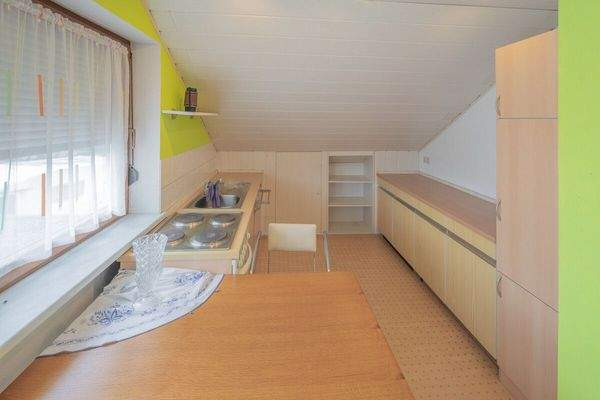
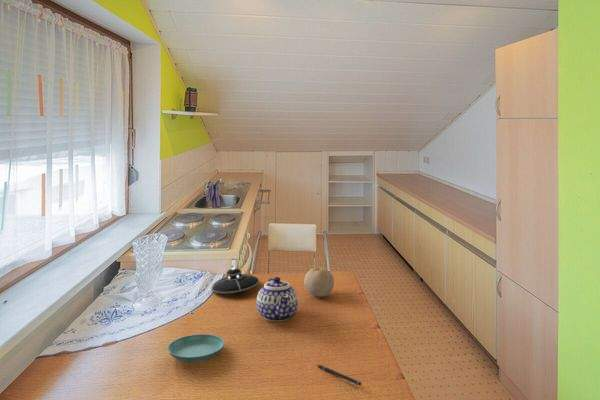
+ fruit (319, 282)
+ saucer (235, 277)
+ pen (337, 374)
+ teapot (277, 296)
+ saucer (196, 349)
